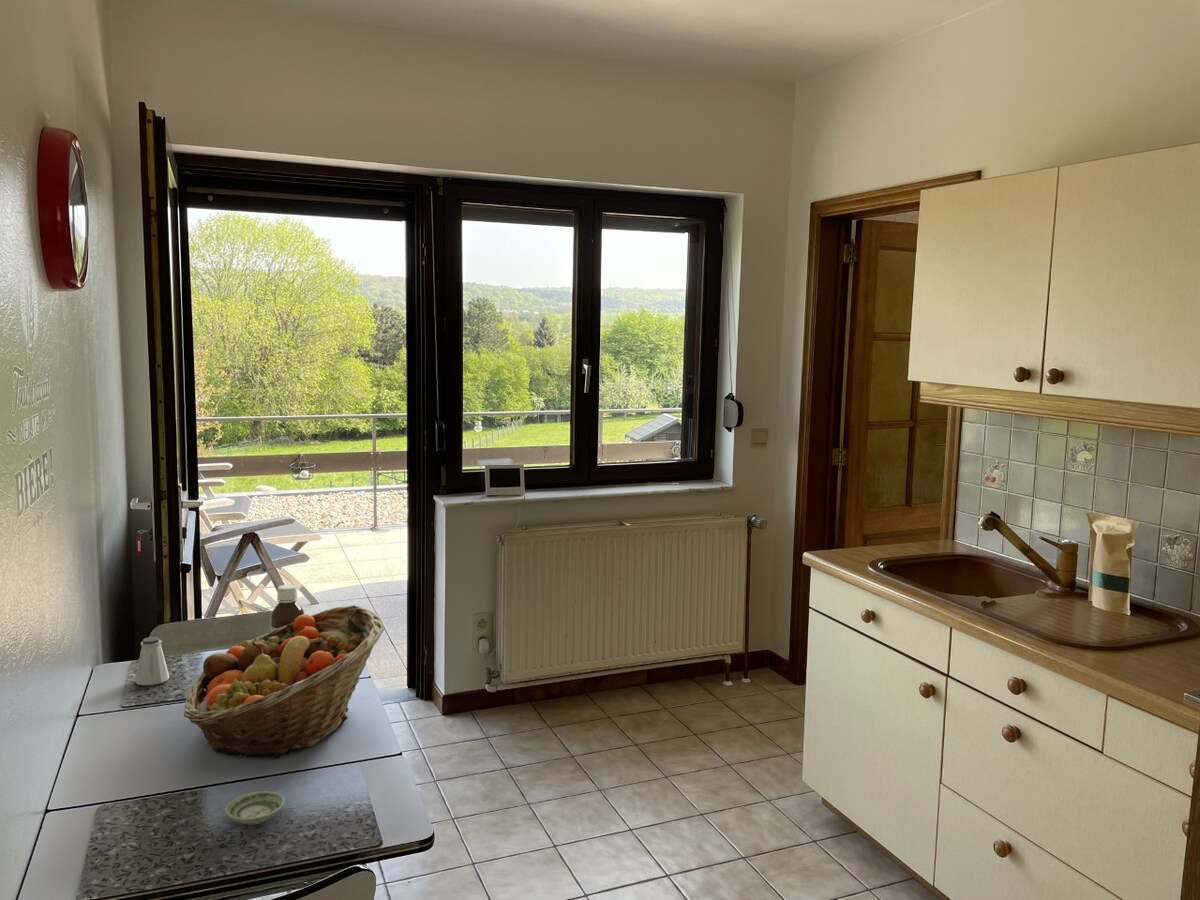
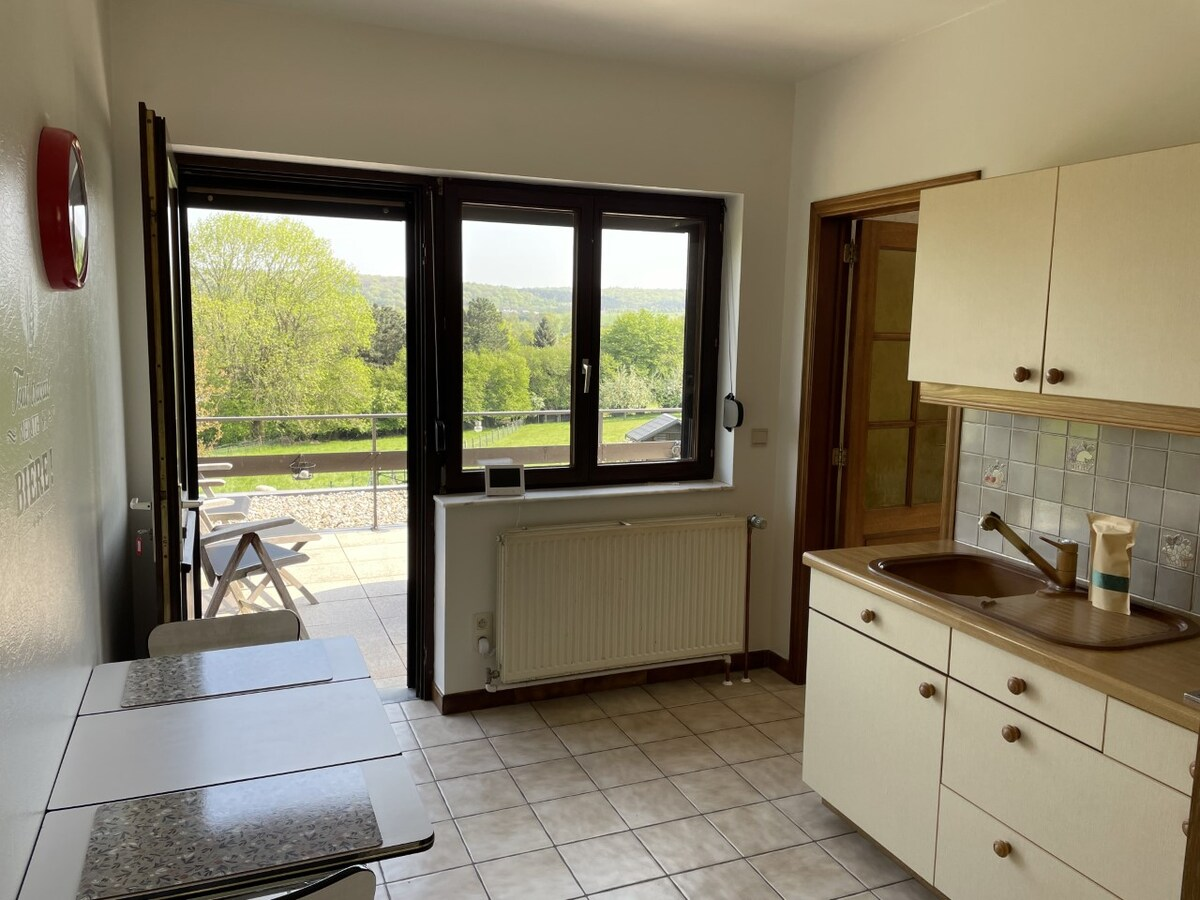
- saltshaker (151, 659)
- saucer (255, 810)
- bottle (287, 624)
- fruit basket (287, 674)
